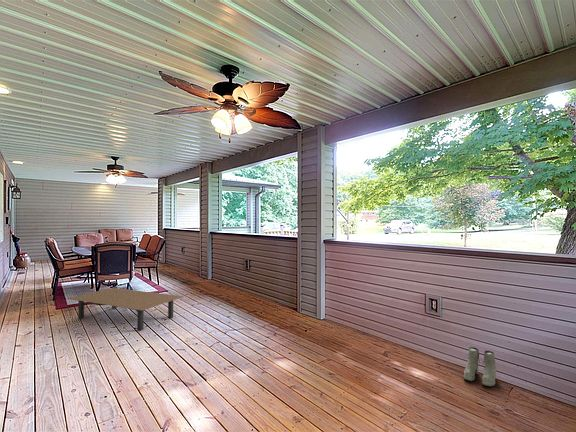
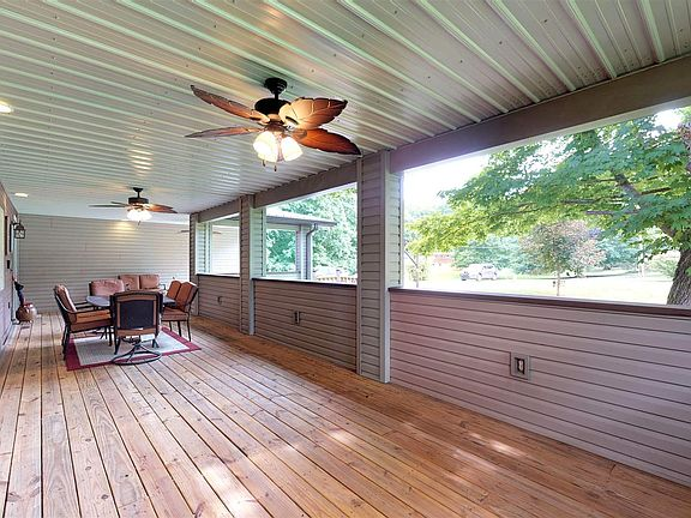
- boots (477, 365)
- coffee table (125, 307)
